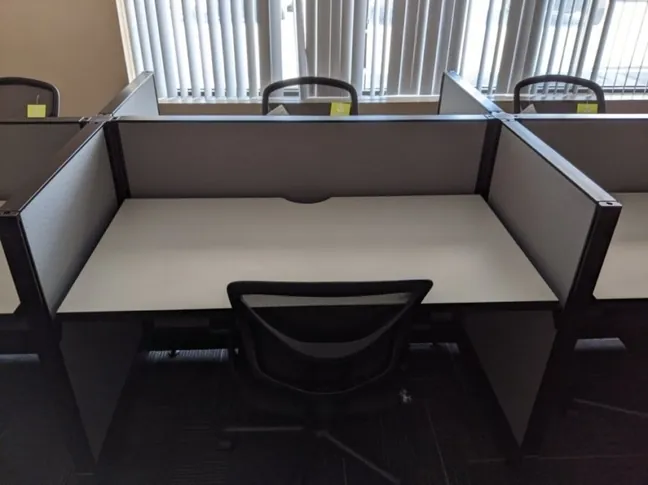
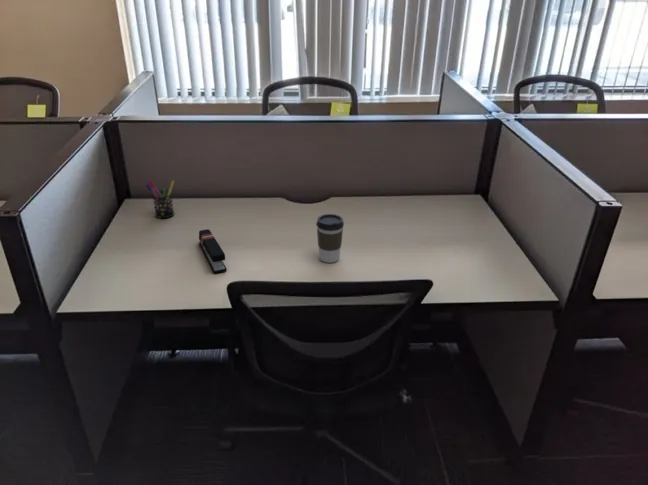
+ stapler (211, 248)
+ coffee cup (329, 238)
+ pen holder (161, 197)
